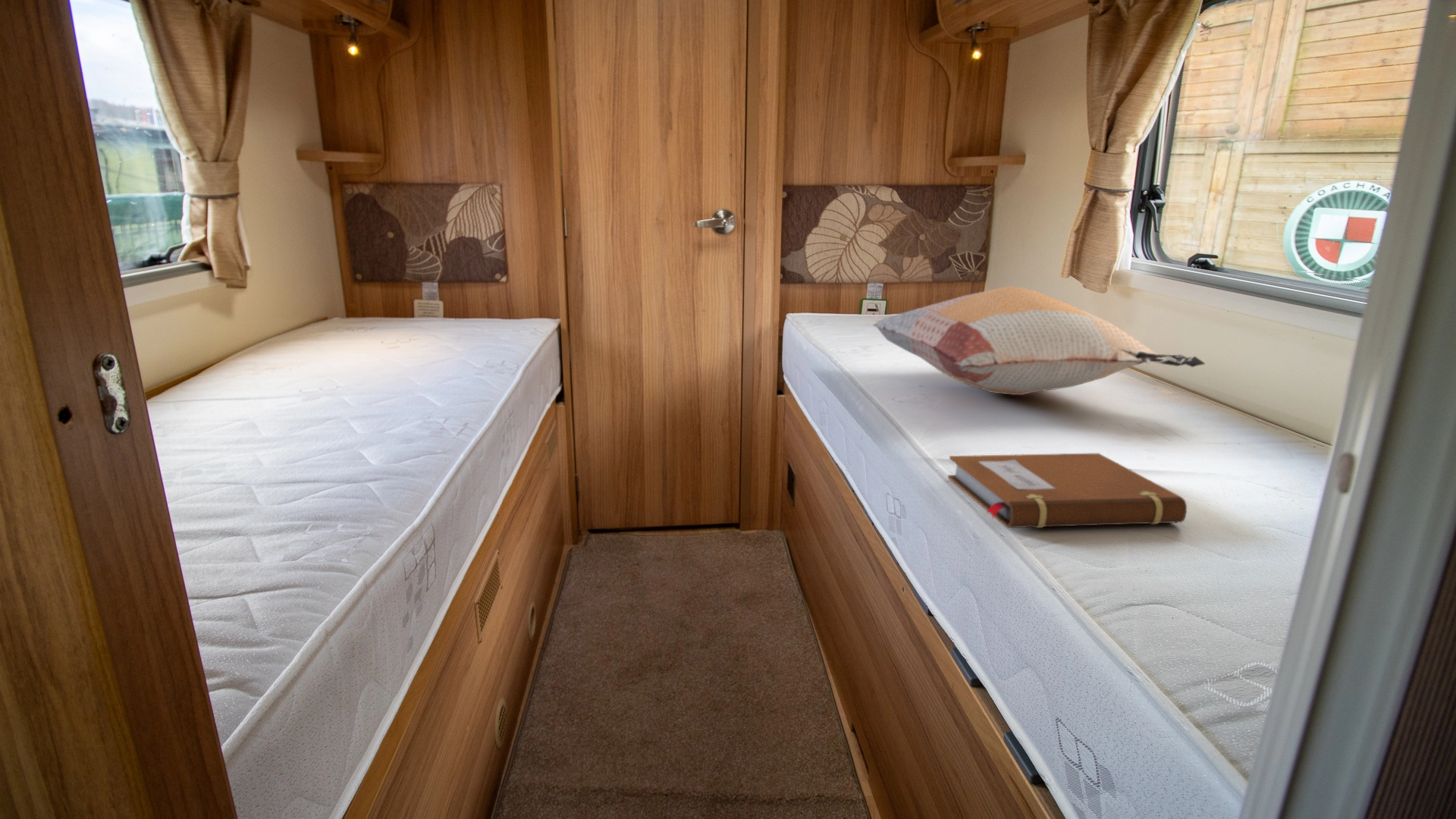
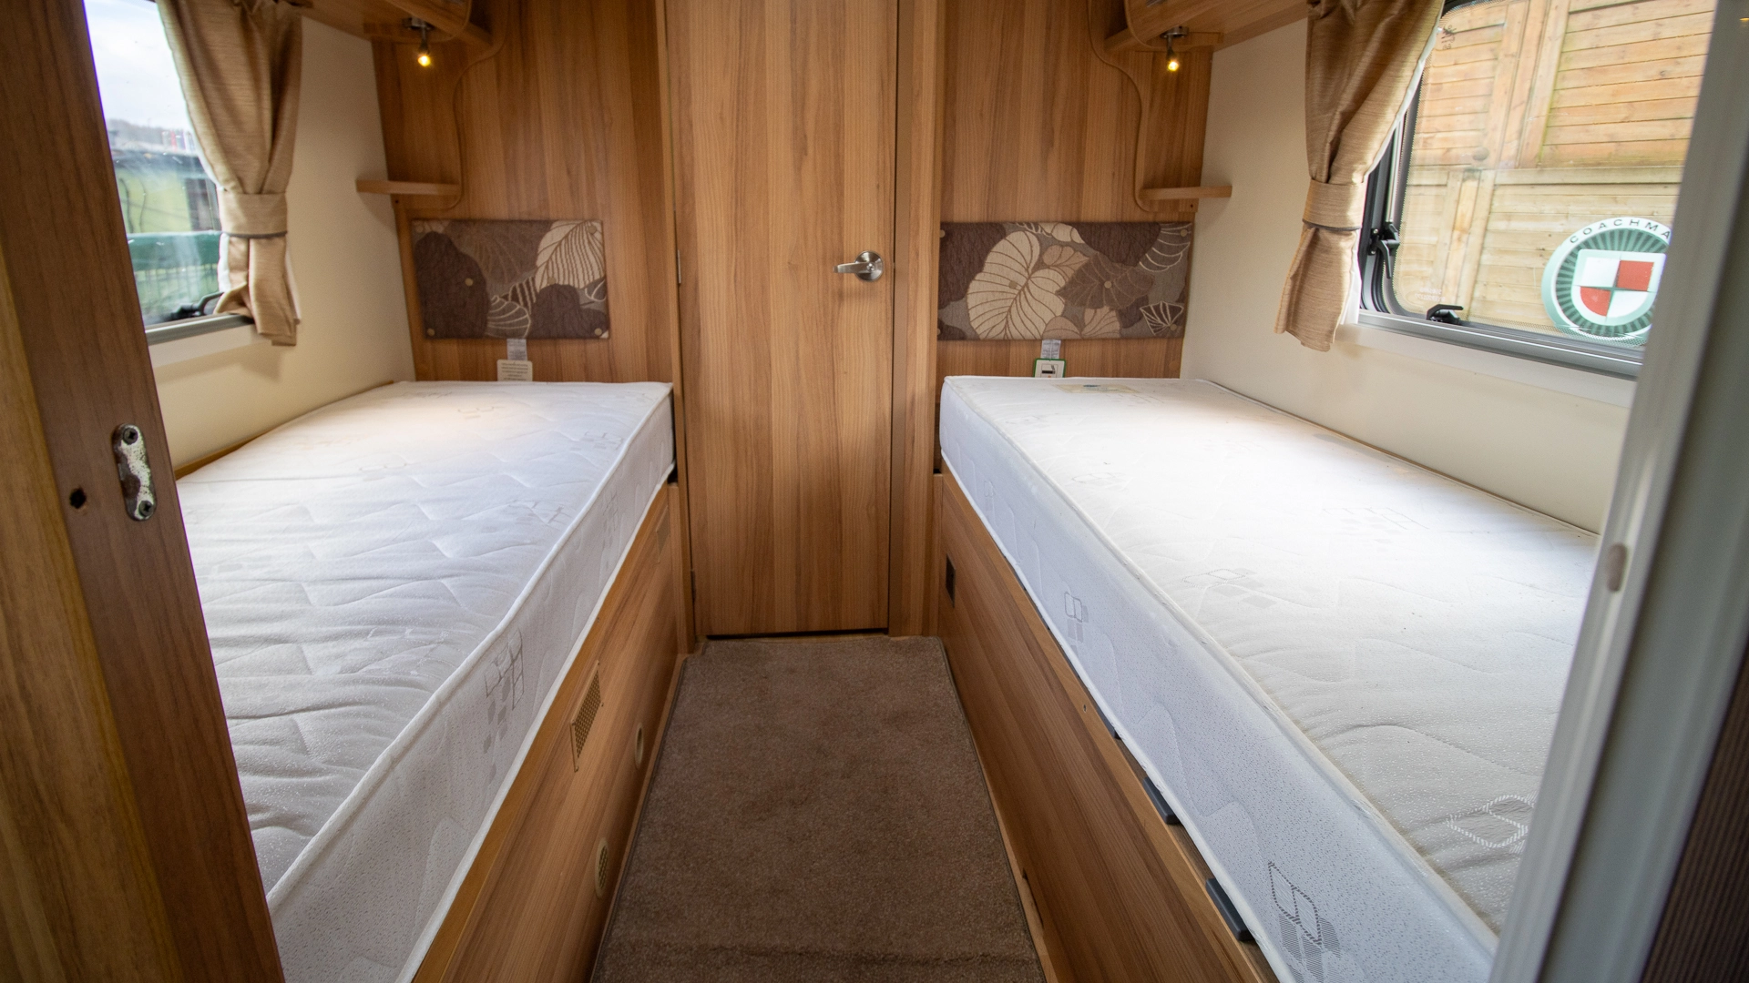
- notebook (1054, 488)
- decorative pillow (1019, 341)
